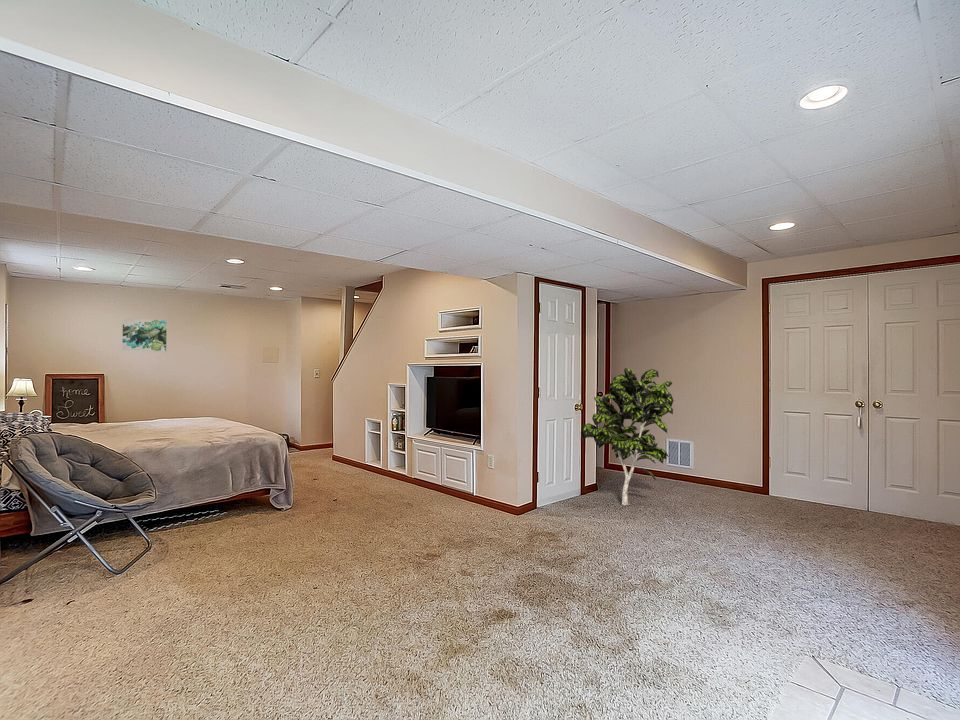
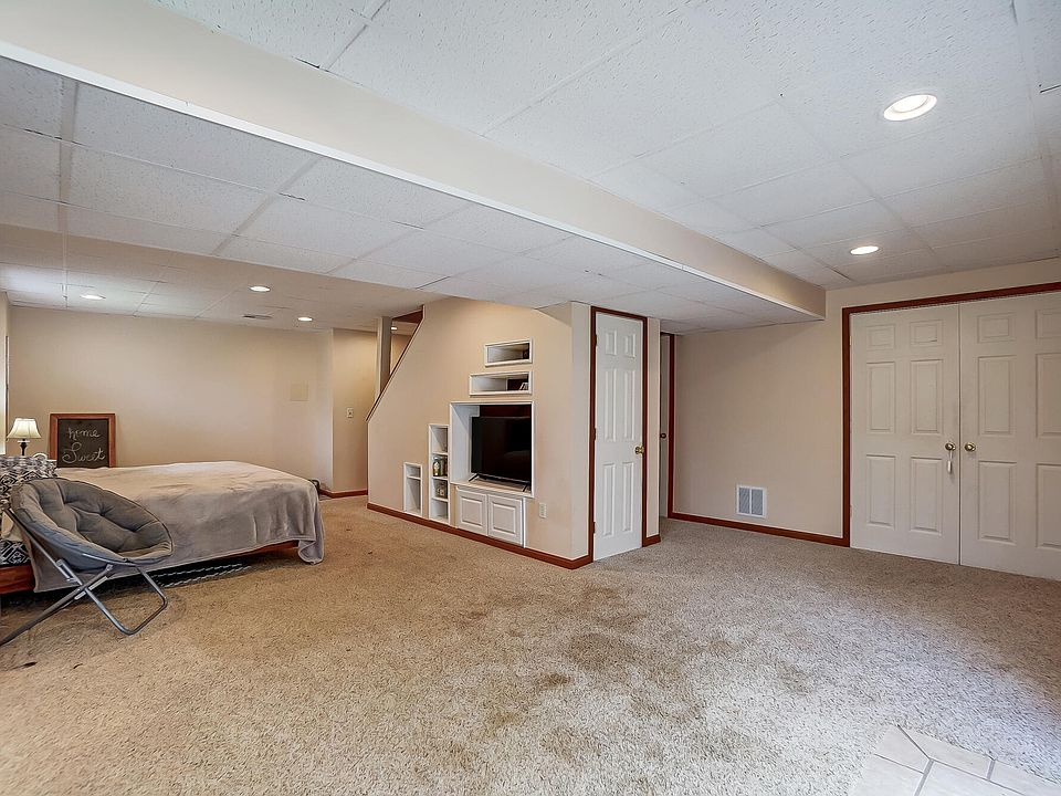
- wall art (144, 335)
- indoor plant (625, 435)
